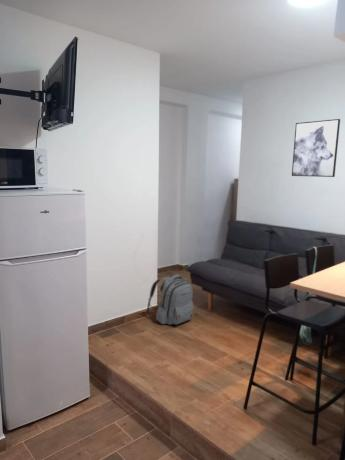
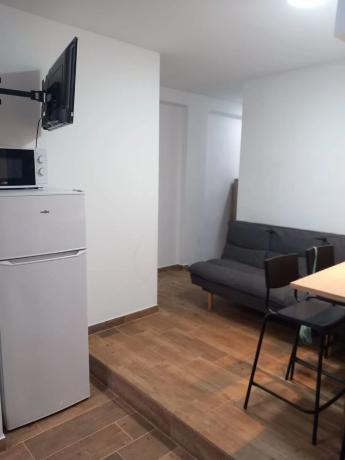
- backpack (172, 296)
- wall art (314, 149)
